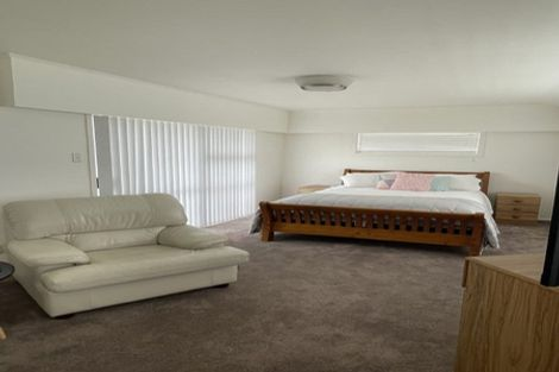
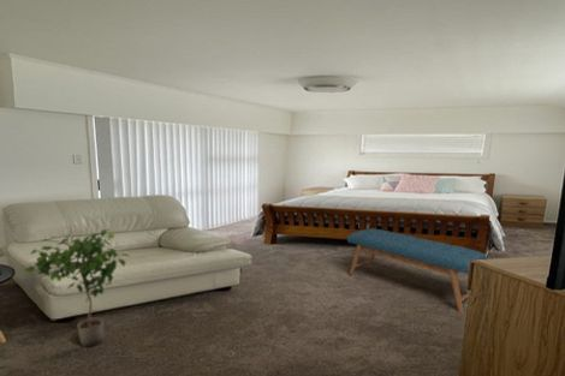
+ potted plant (82, 290)
+ bench (409, 263)
